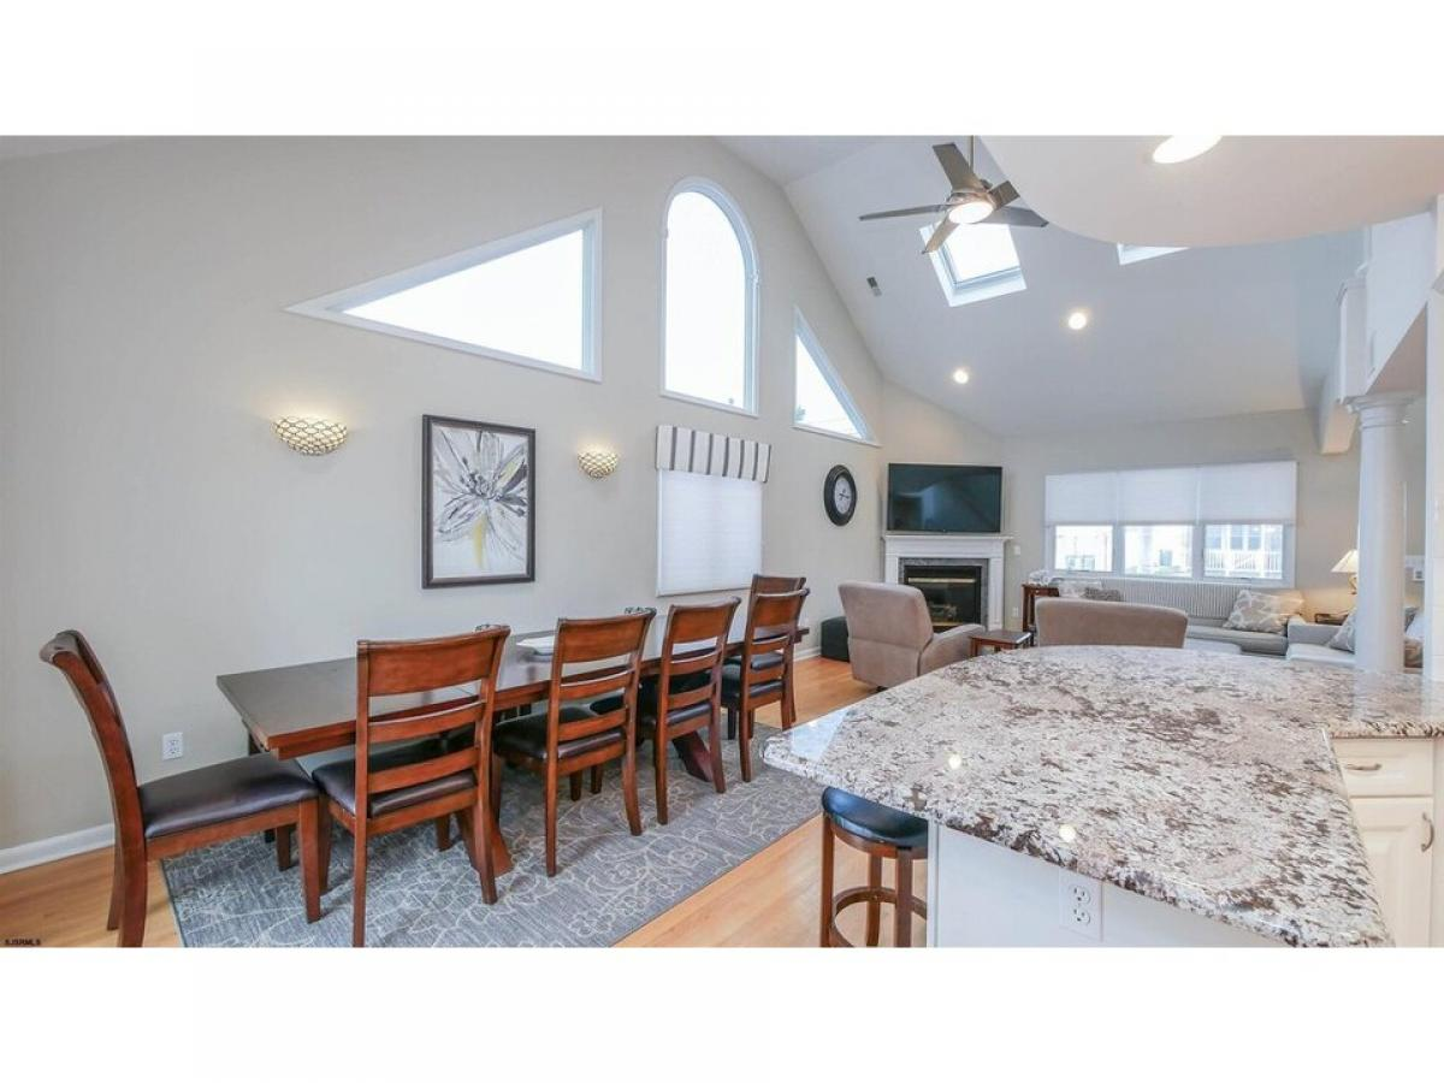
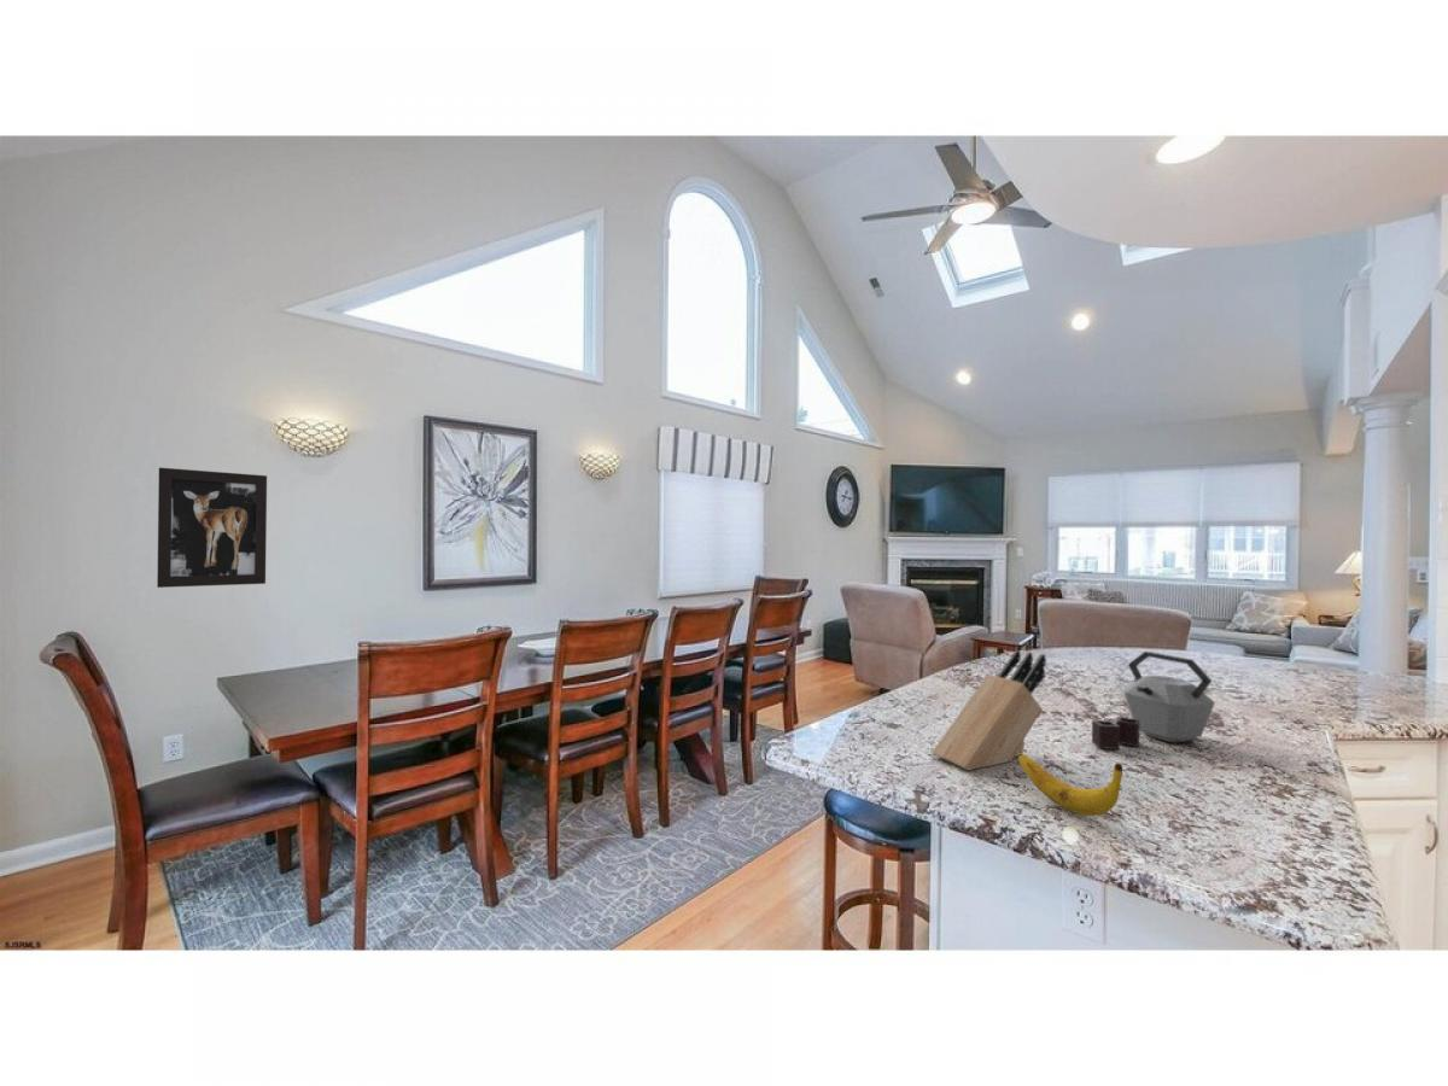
+ wall art (215, 529)
+ kettle (1144, 699)
+ knife block (994, 703)
+ banana (1059, 780)
